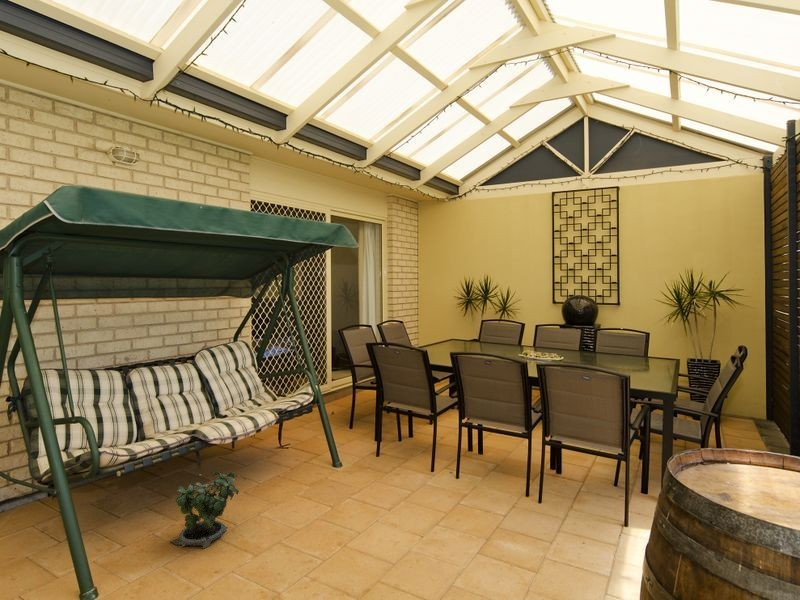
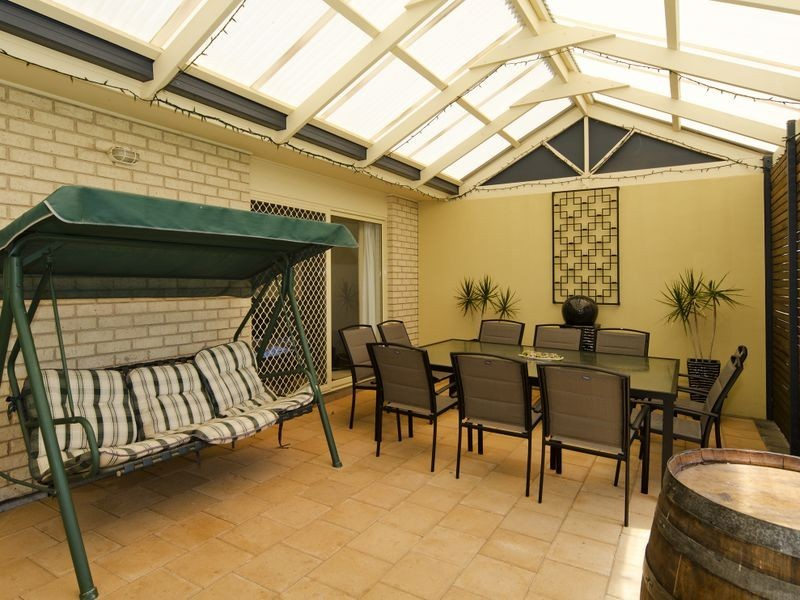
- potted plant (206, 503)
